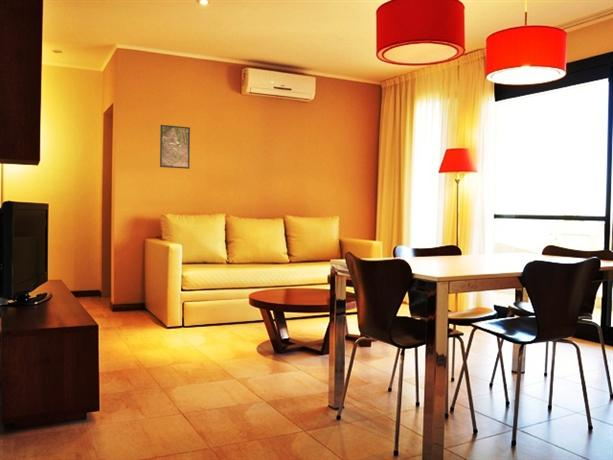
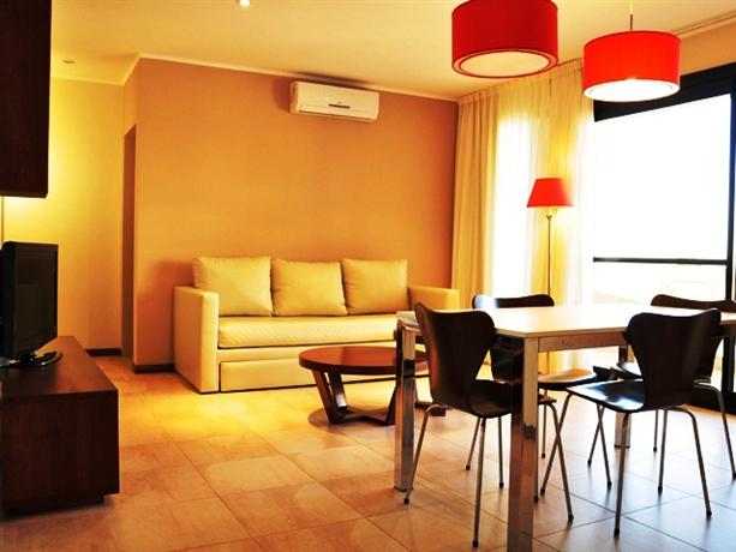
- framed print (175, 147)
